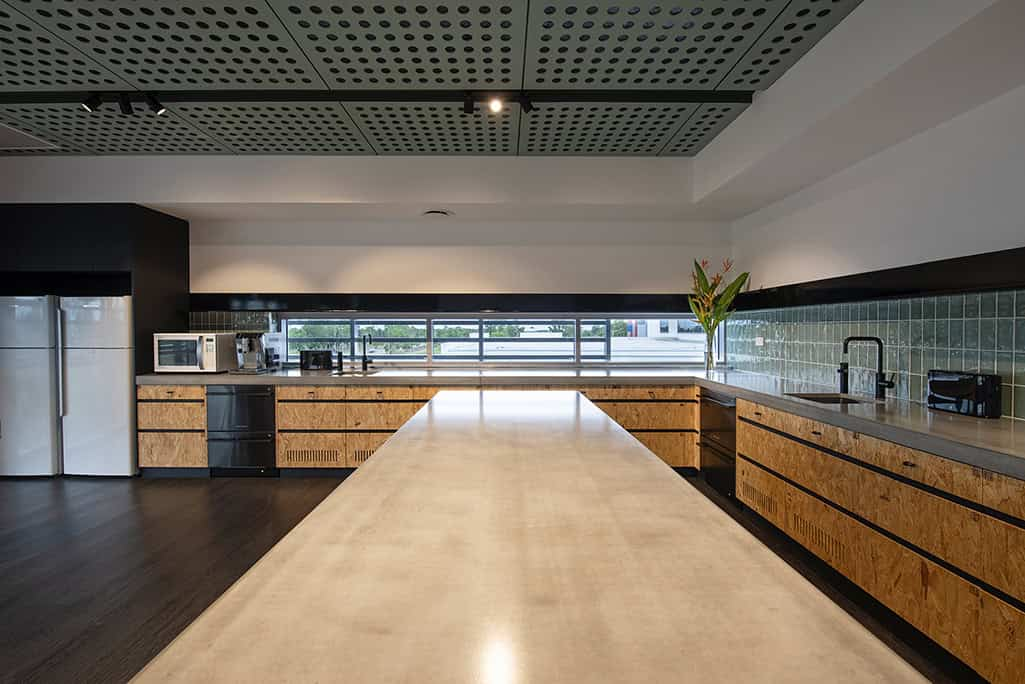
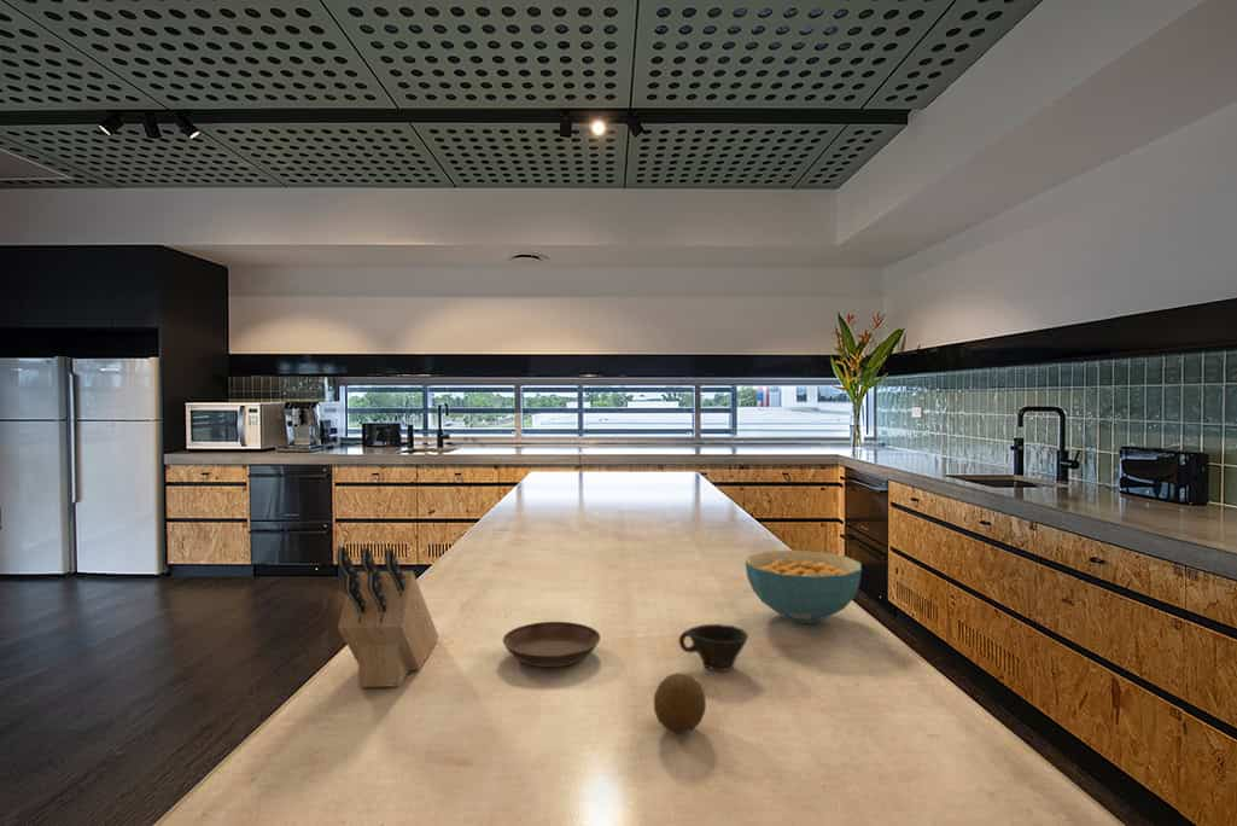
+ cup (713, 647)
+ saucer (552, 645)
+ knife block (389, 601)
+ fruit (679, 702)
+ cereal bowl (803, 589)
